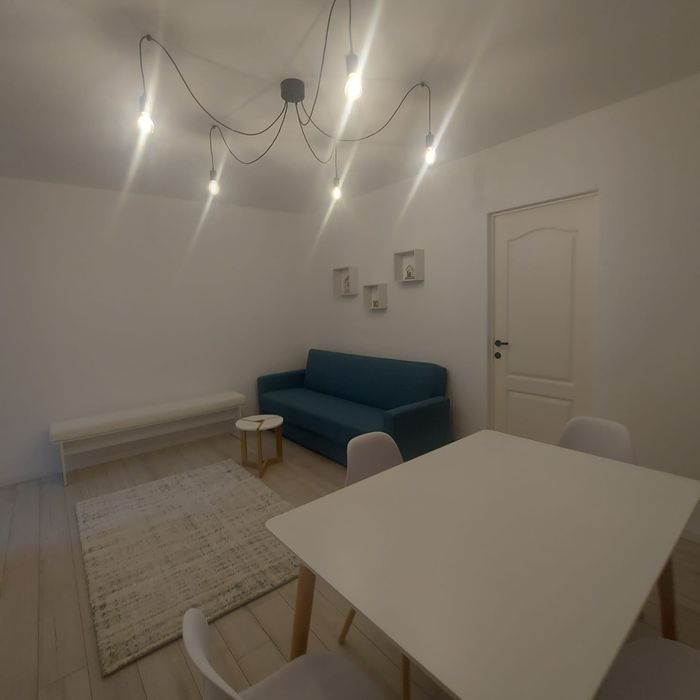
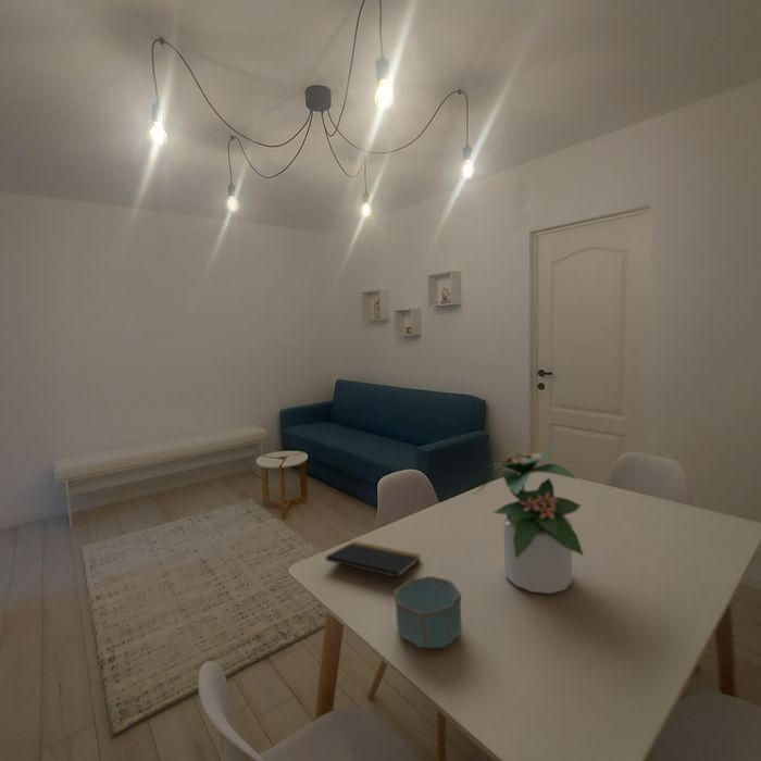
+ bowl (426, 612)
+ potted plant (529, 513)
+ notepad (374, 558)
